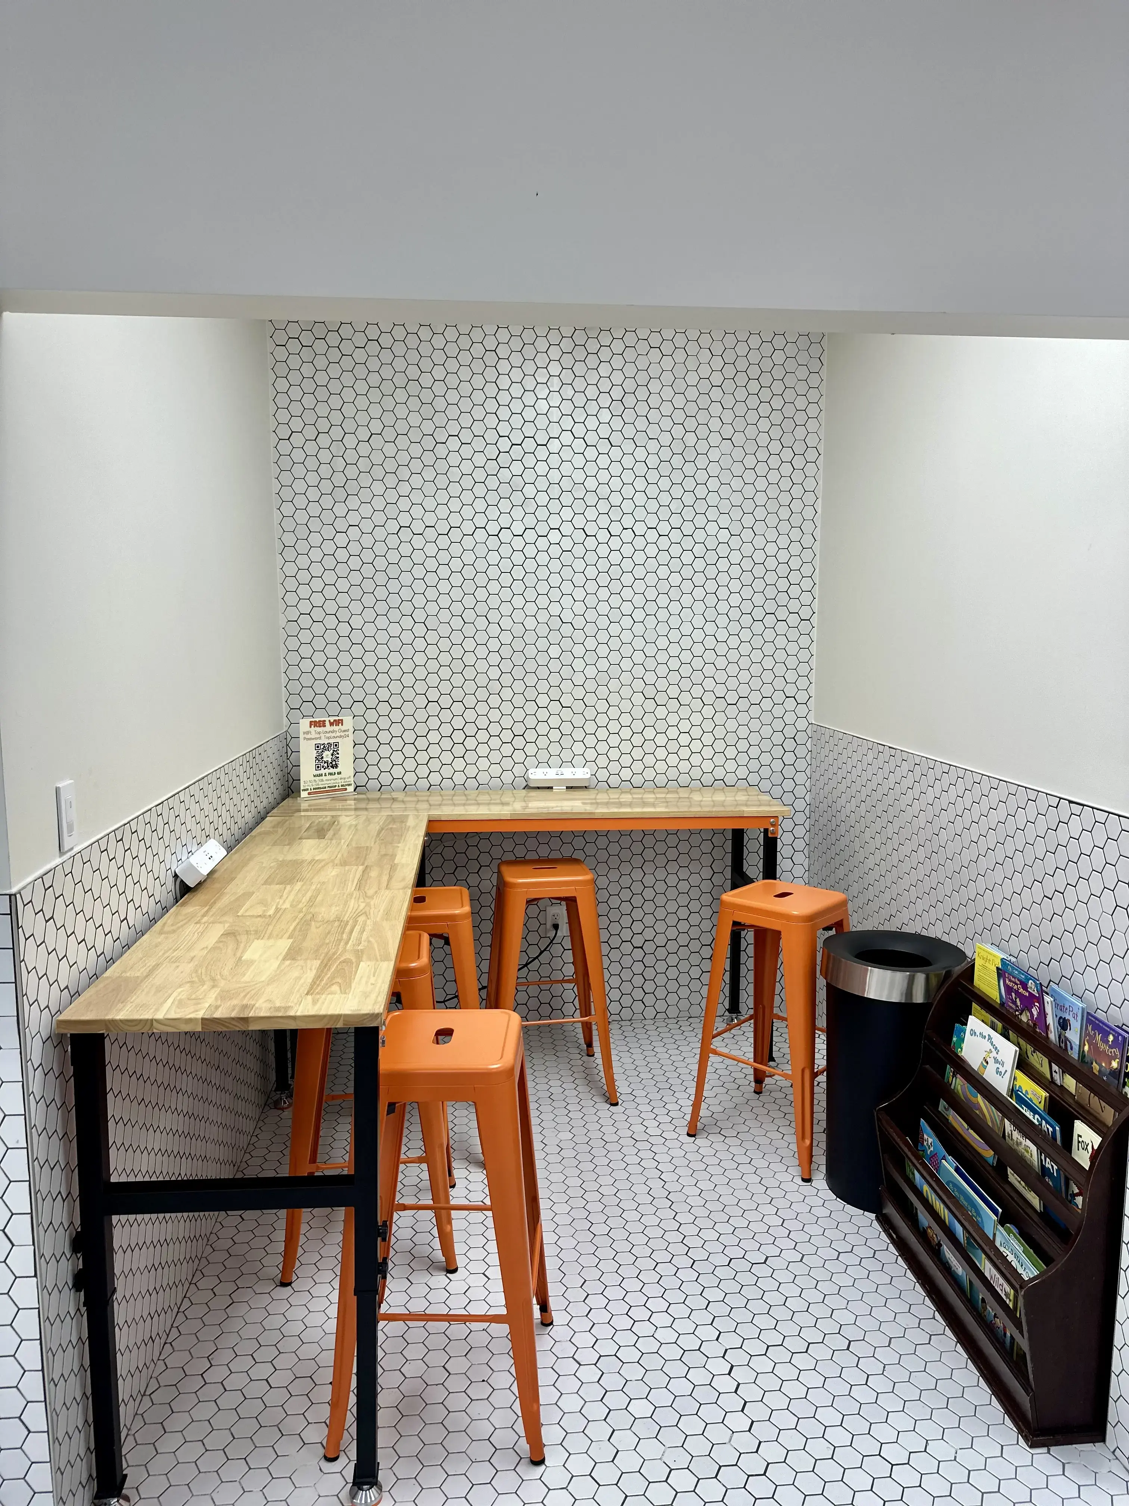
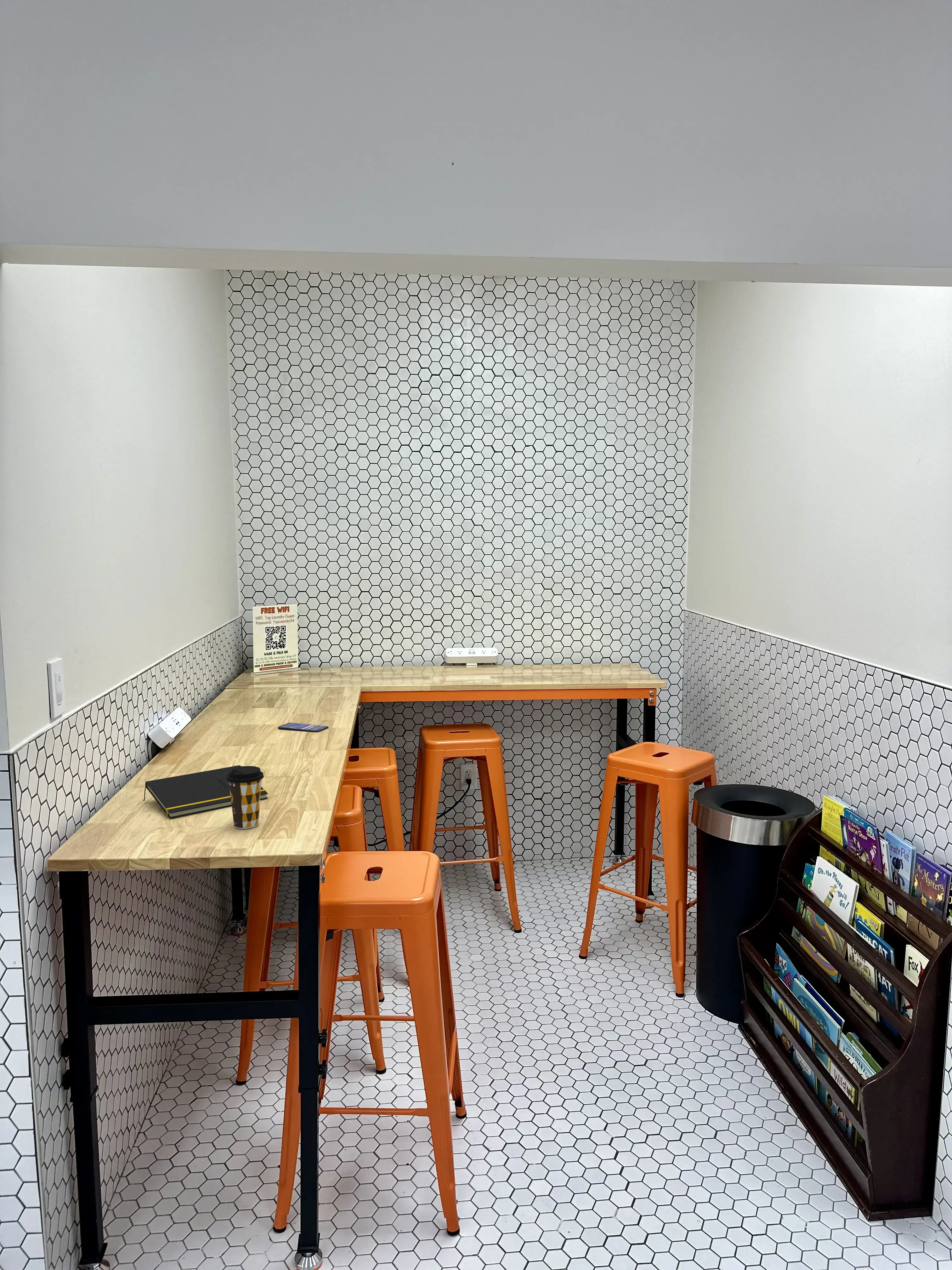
+ coffee cup (246, 797)
+ smartphone (303, 727)
+ notepad (207, 790)
